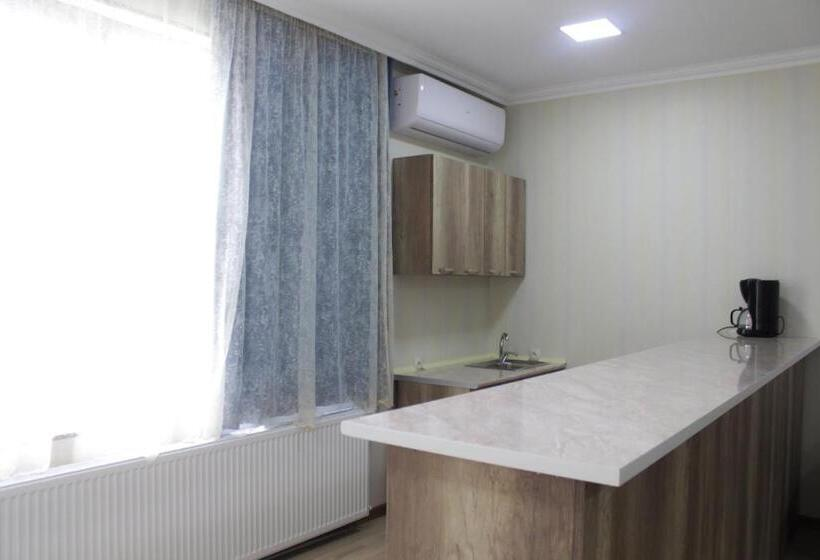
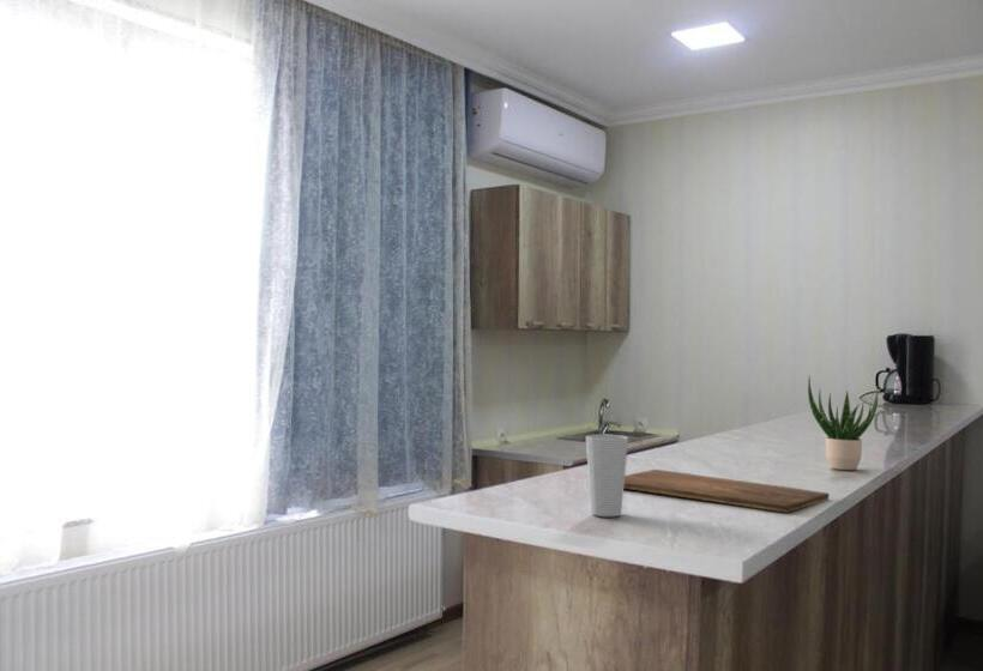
+ cup (605, 474)
+ potted plant (840, 422)
+ cutting board (713, 488)
